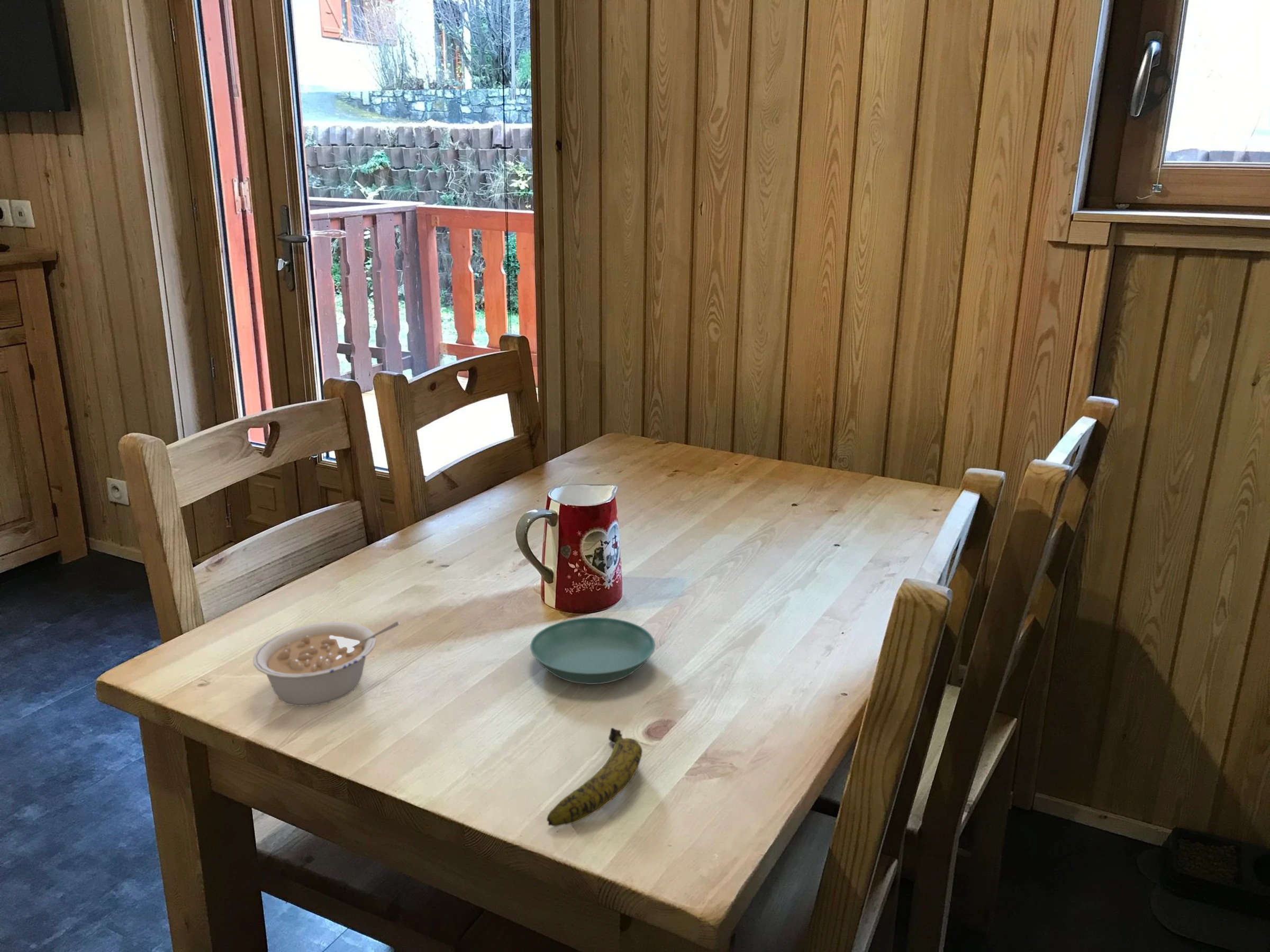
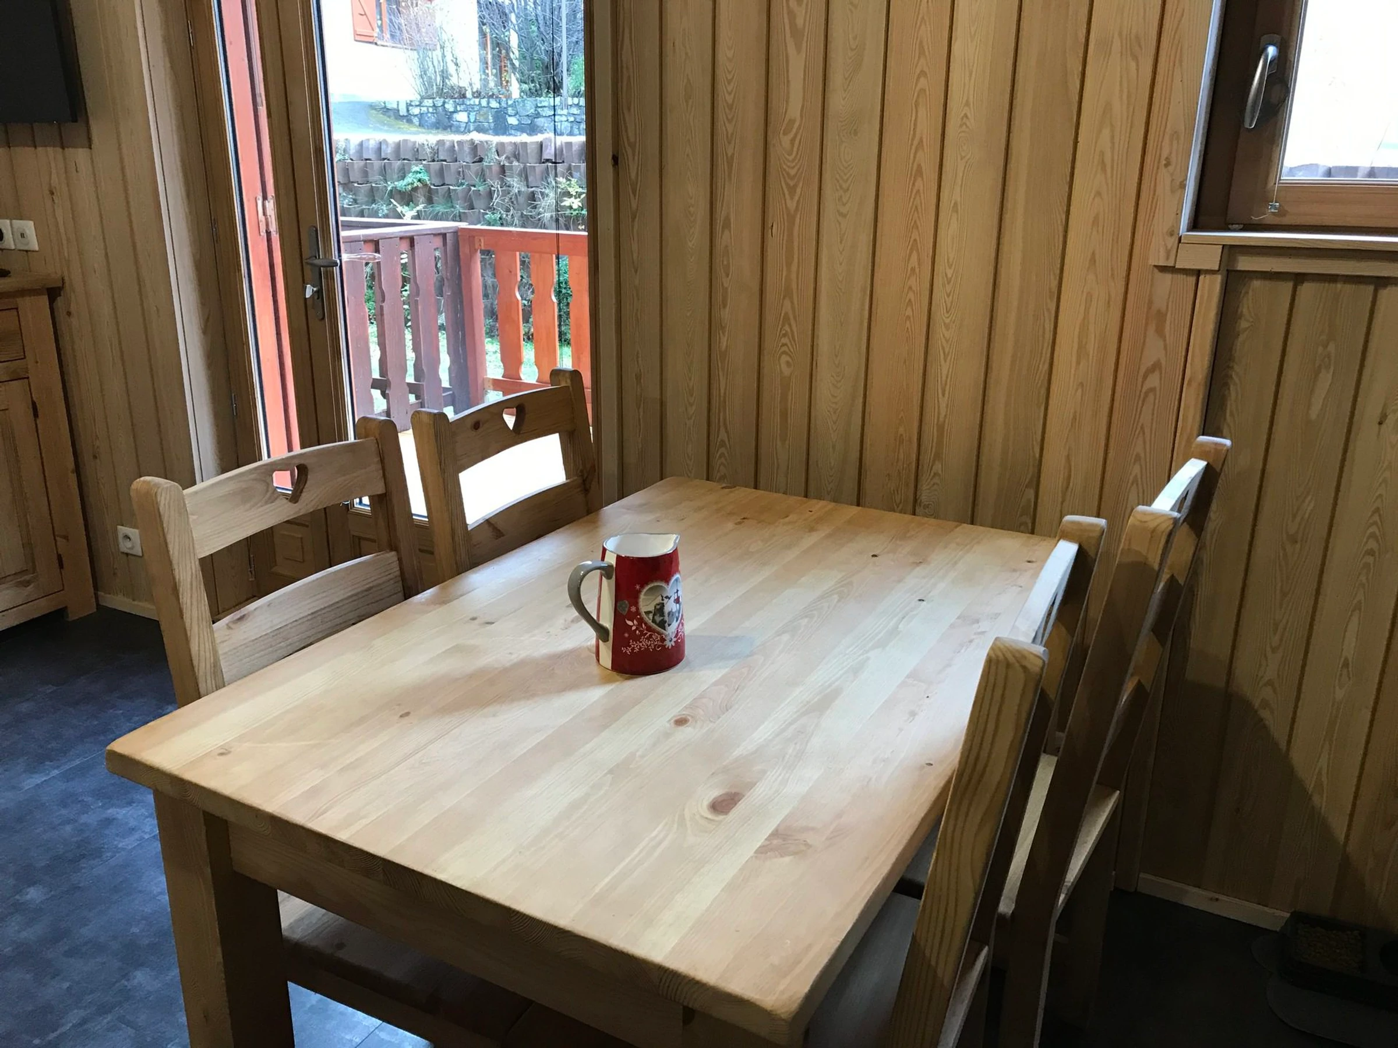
- banana (605, 770)
- saucer (593, 653)
- legume (321, 661)
